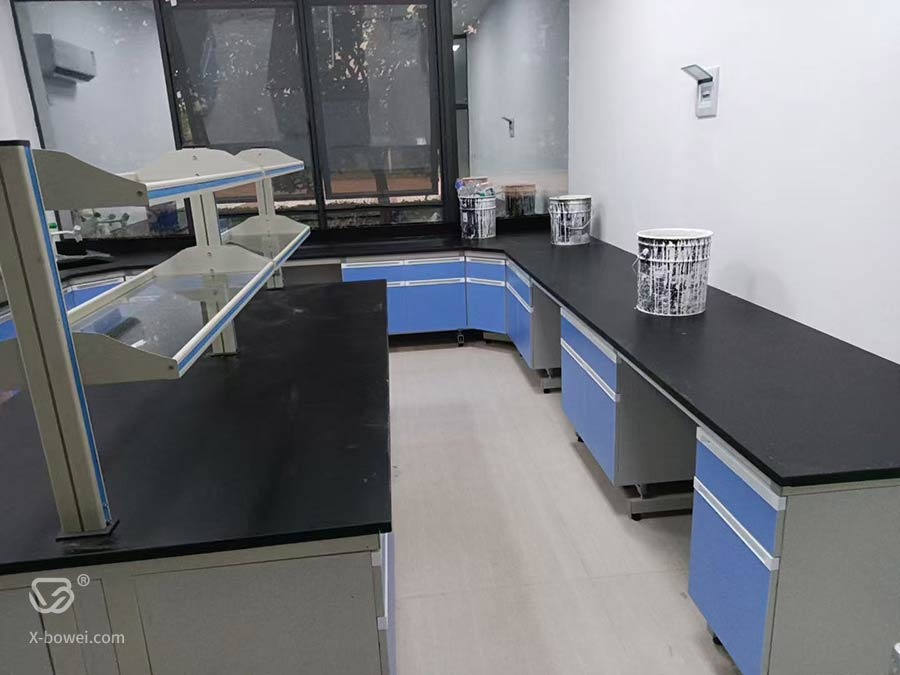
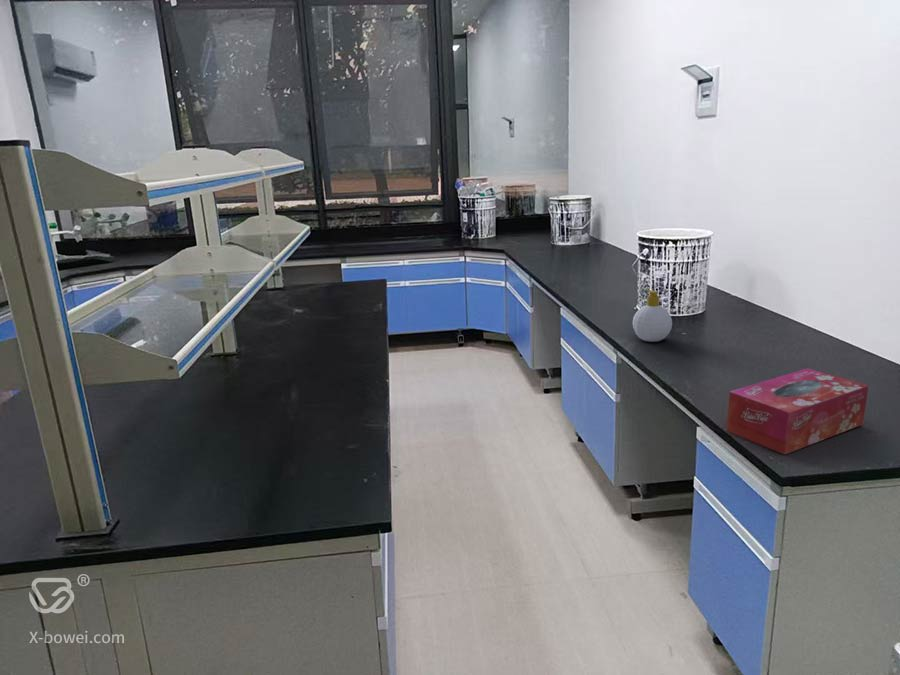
+ soap bottle (652, 315)
+ tissue box (796, 408)
